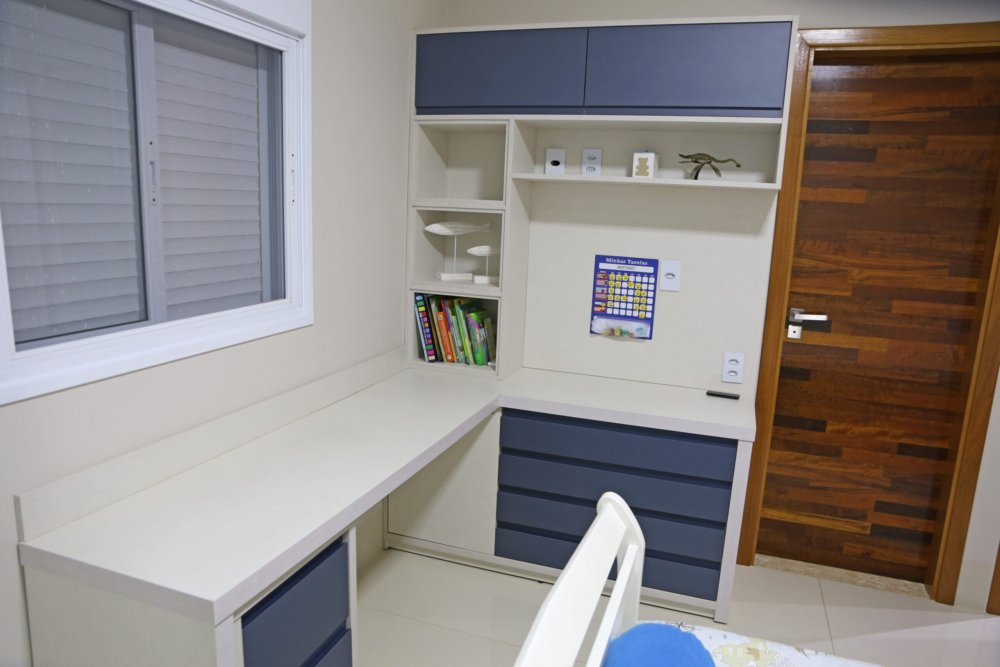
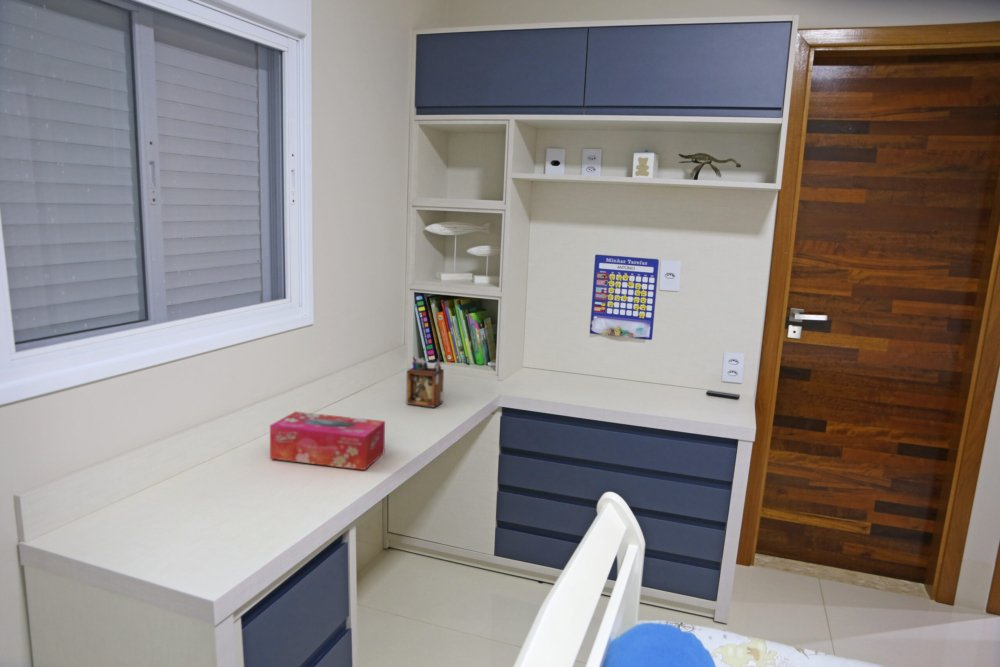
+ tissue box (328, 439)
+ desk organizer (425, 380)
